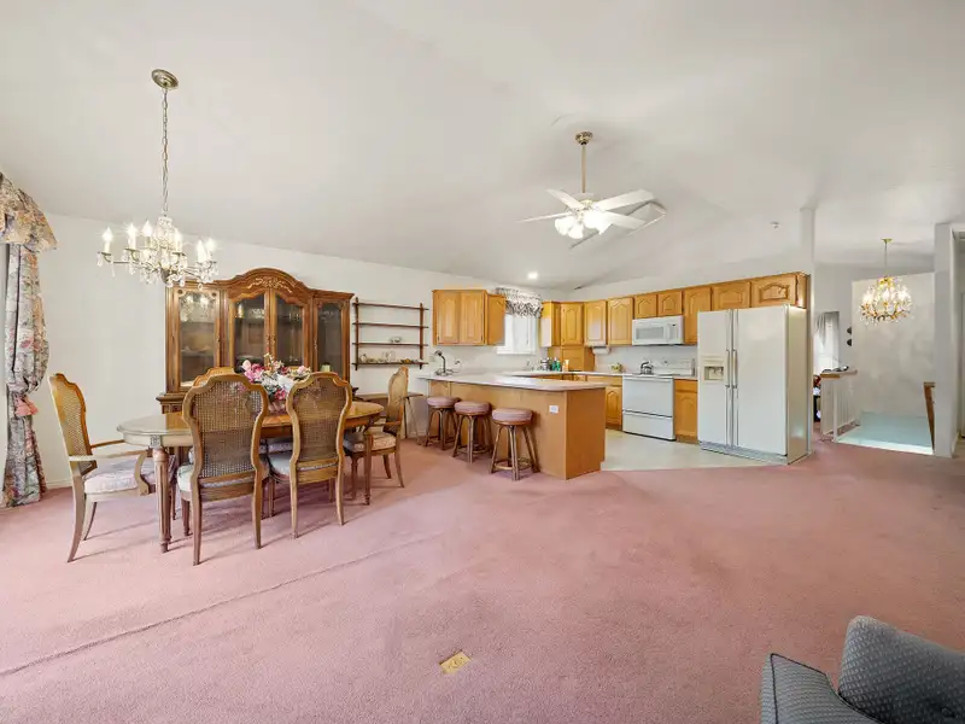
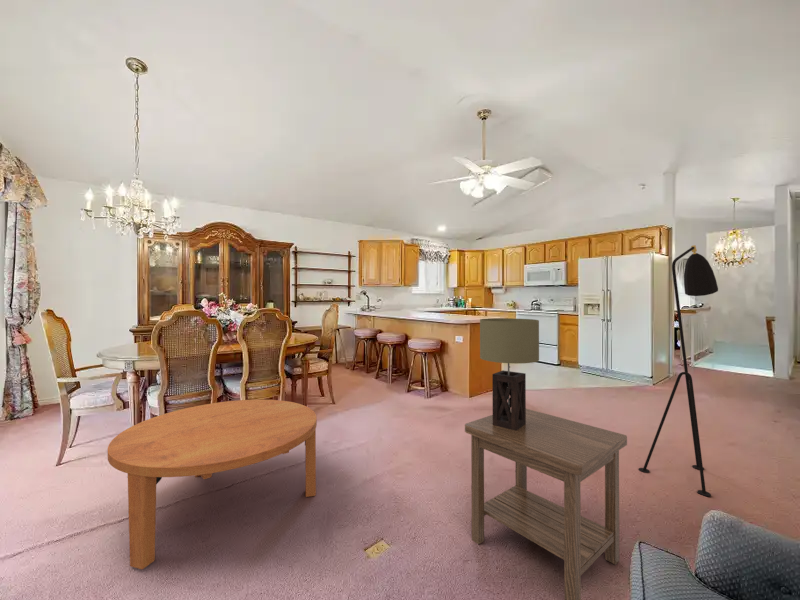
+ coffee table (224, 464)
+ floor lamp (686, 360)
+ table lamp (508, 371)
+ side table (539, 496)
